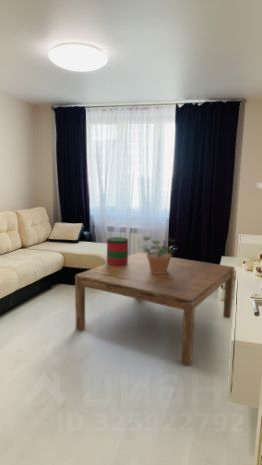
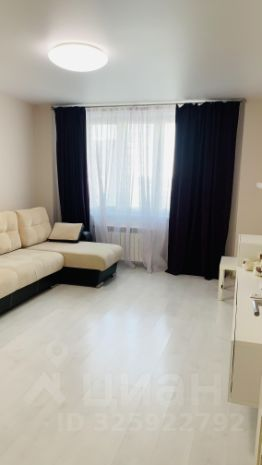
- decorative container (117, 251)
- coffee table (158, 297)
- potted plant (156, 254)
